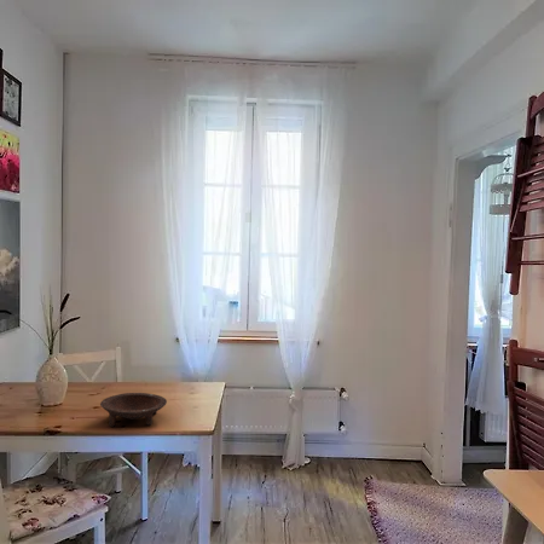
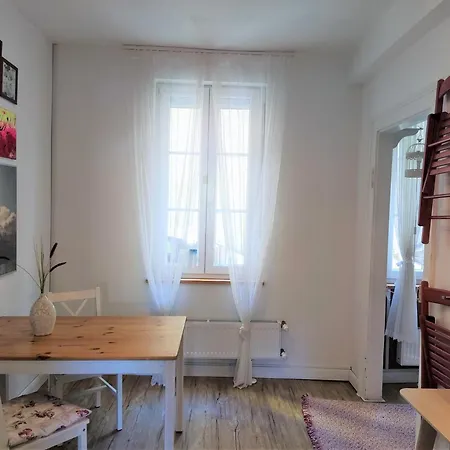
- bowl (133, 410)
